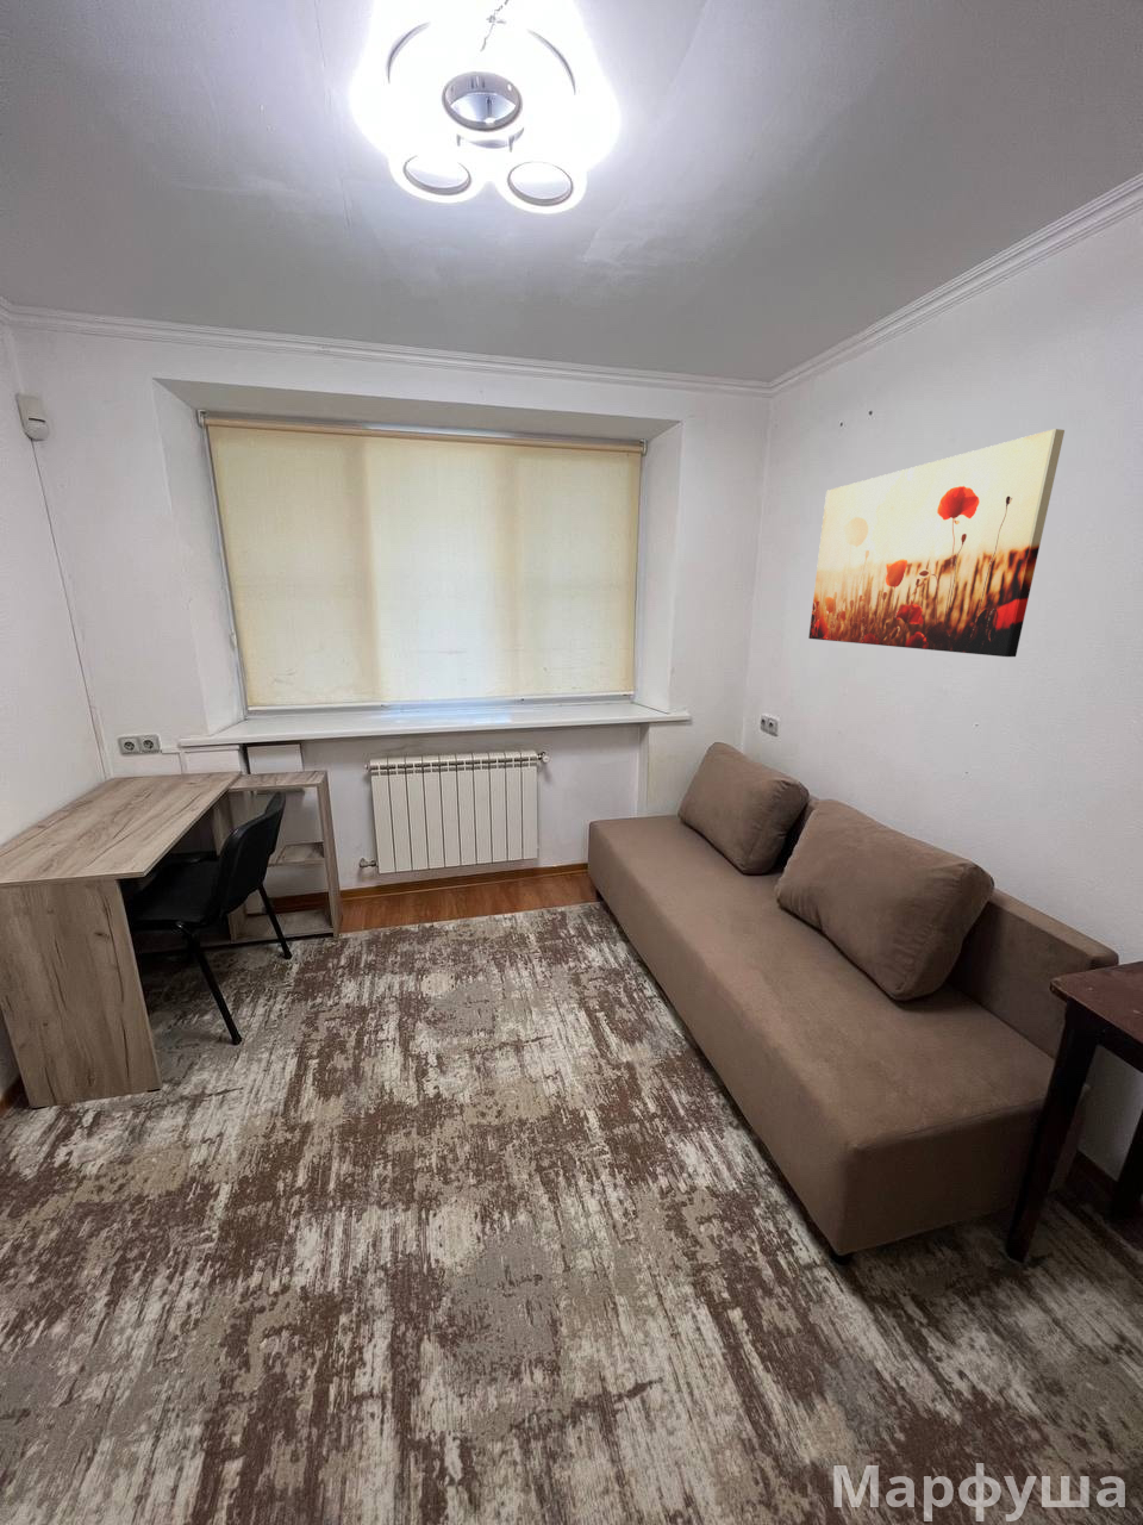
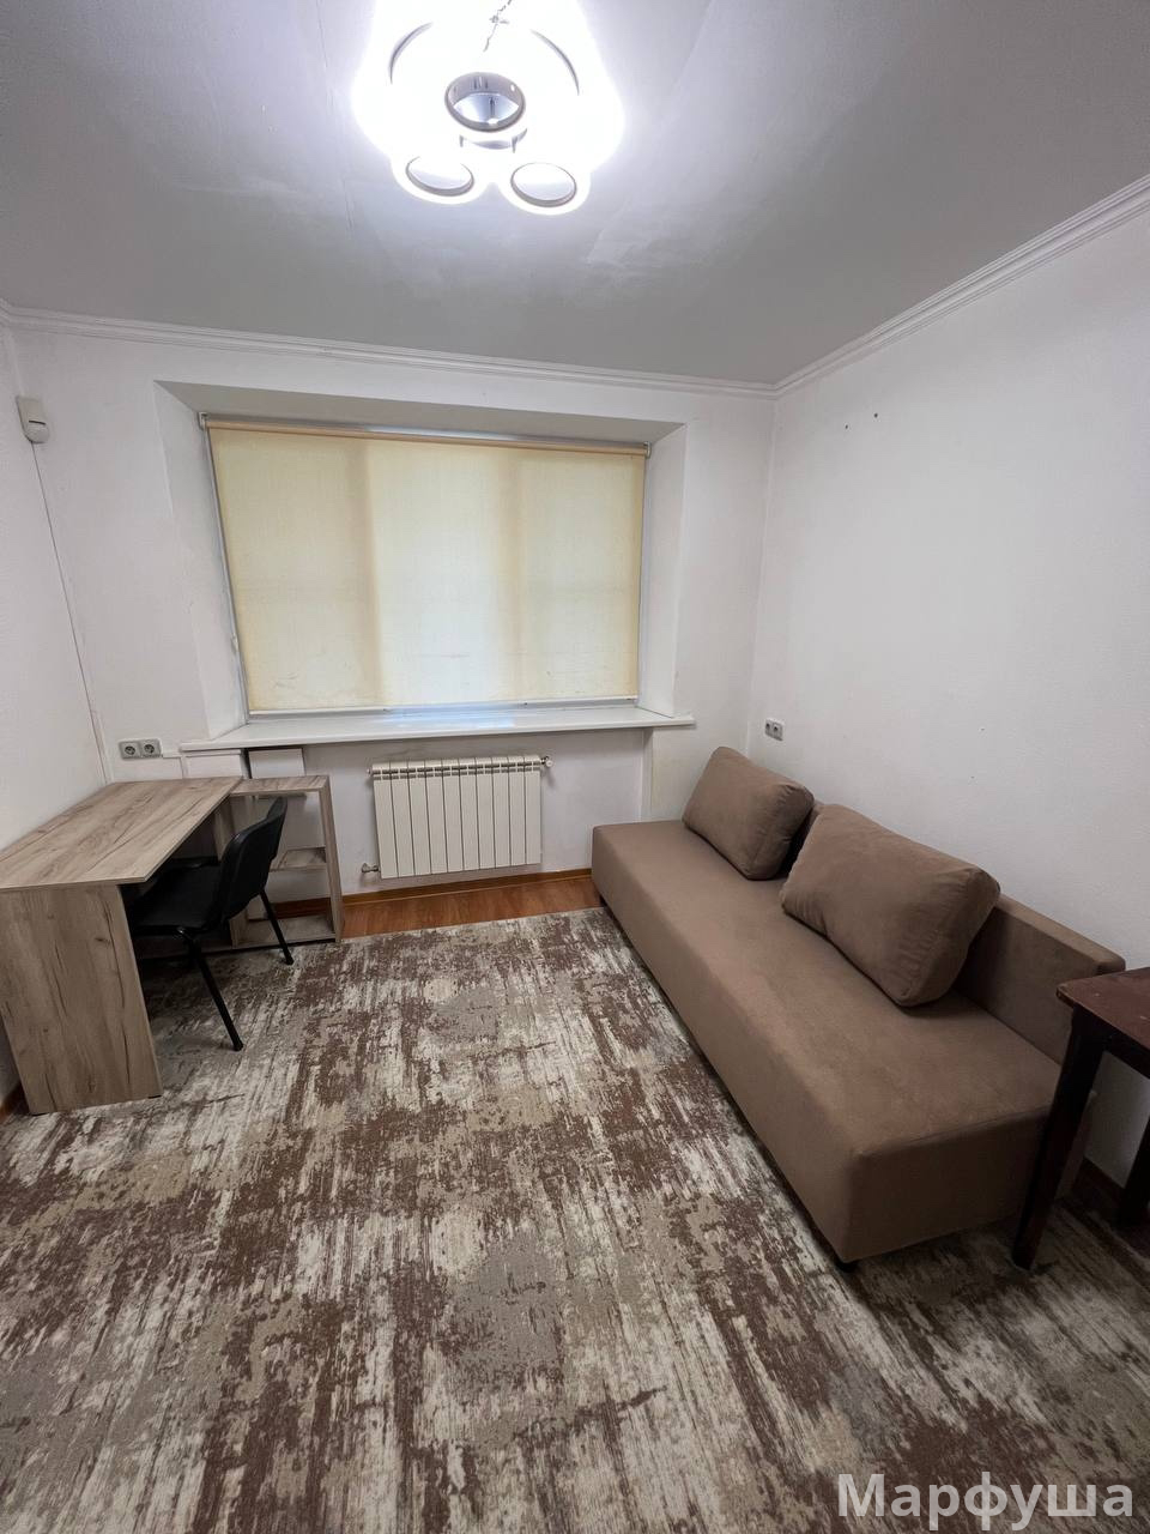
- wall art (905, 558)
